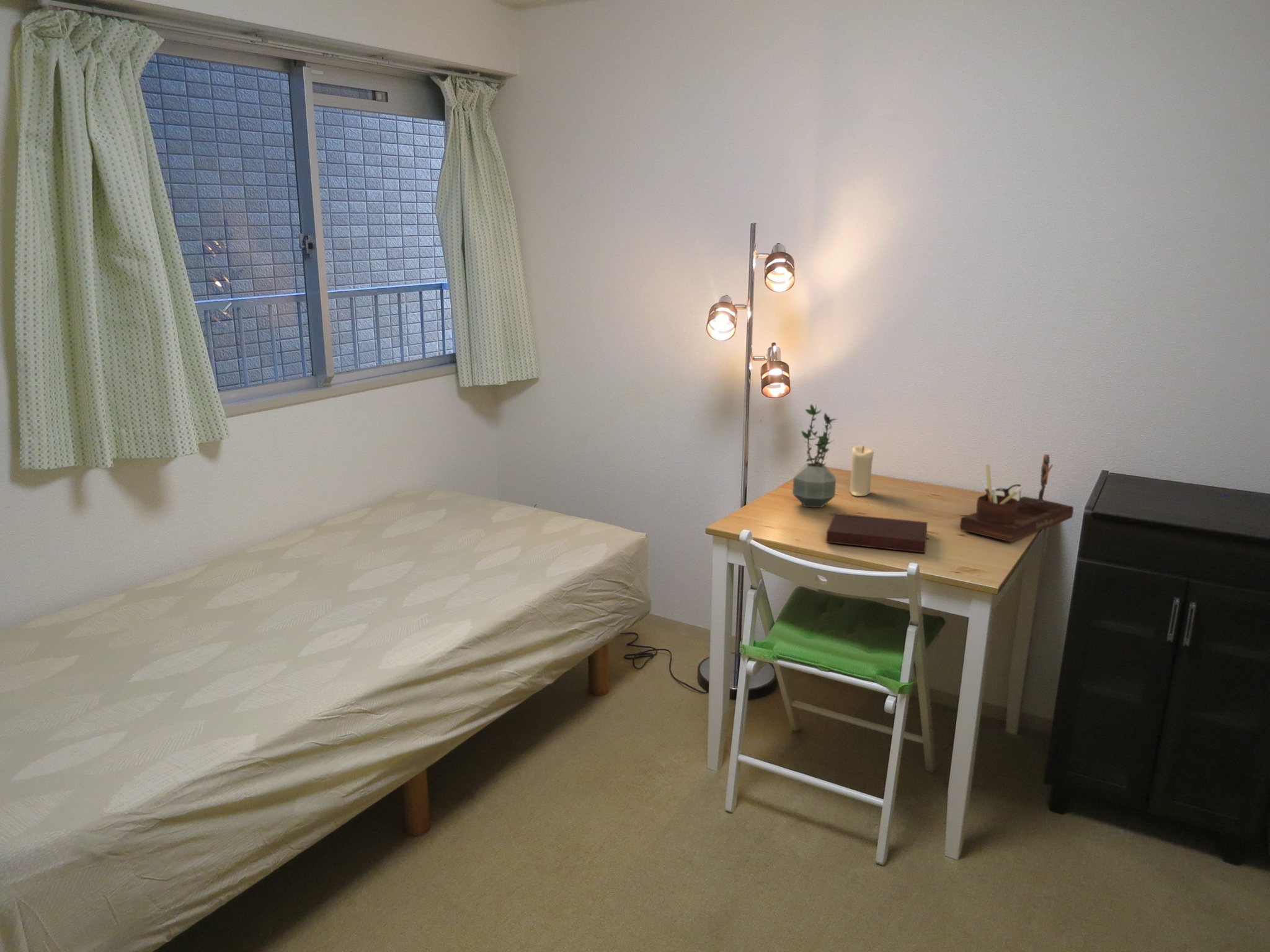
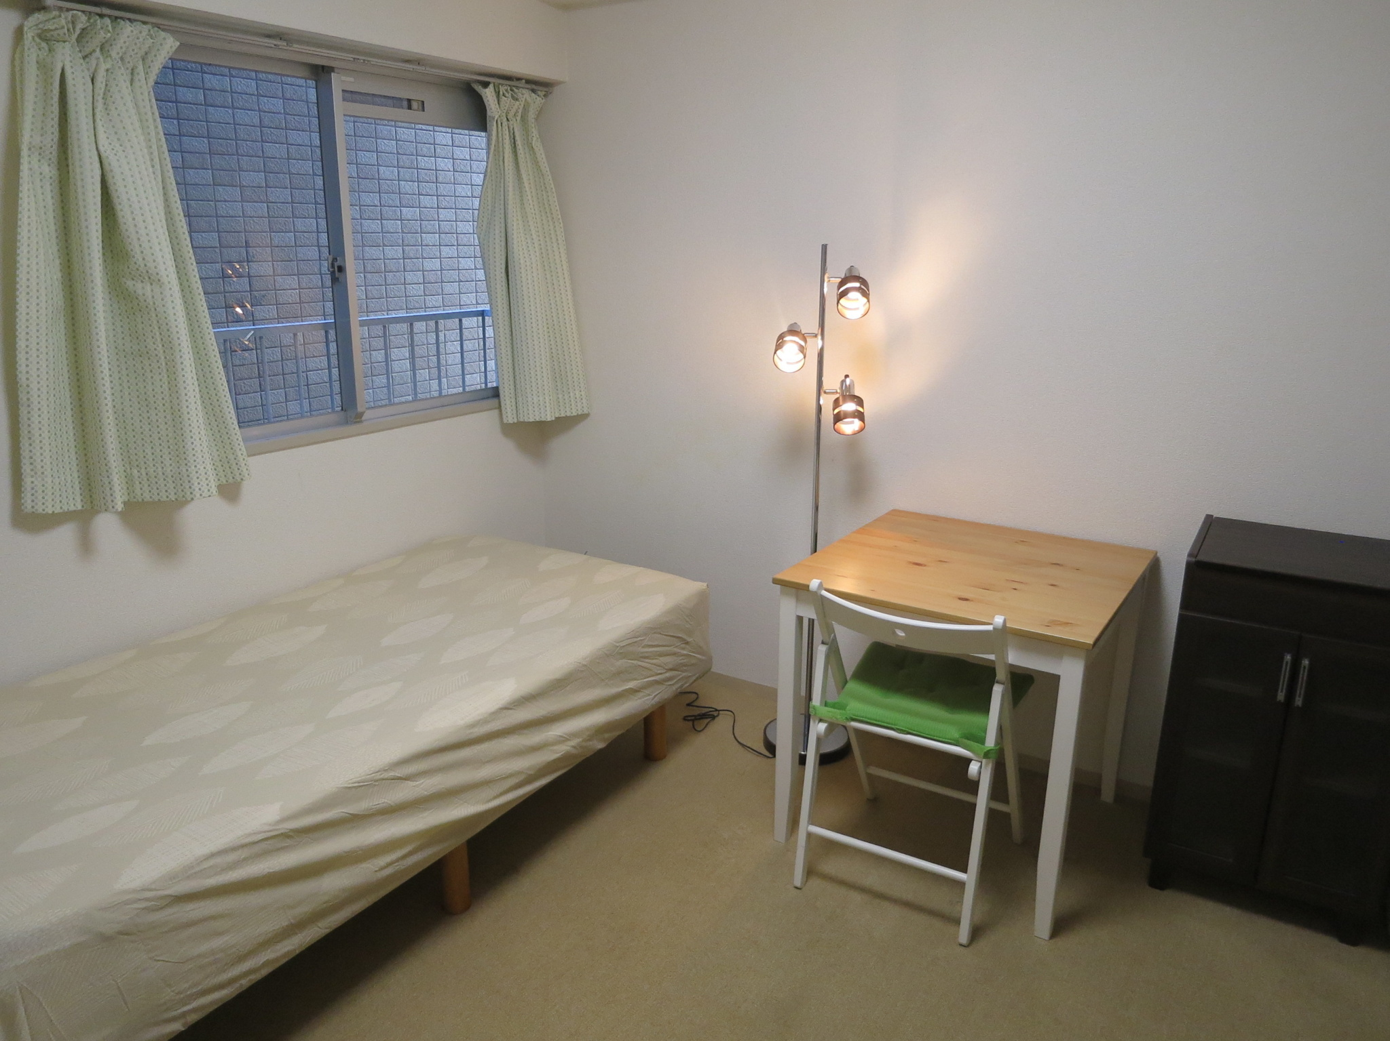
- notebook (877, 532)
- potted plant (815, 456)
- candle (861, 470)
- desk organizer (1017, 493)
